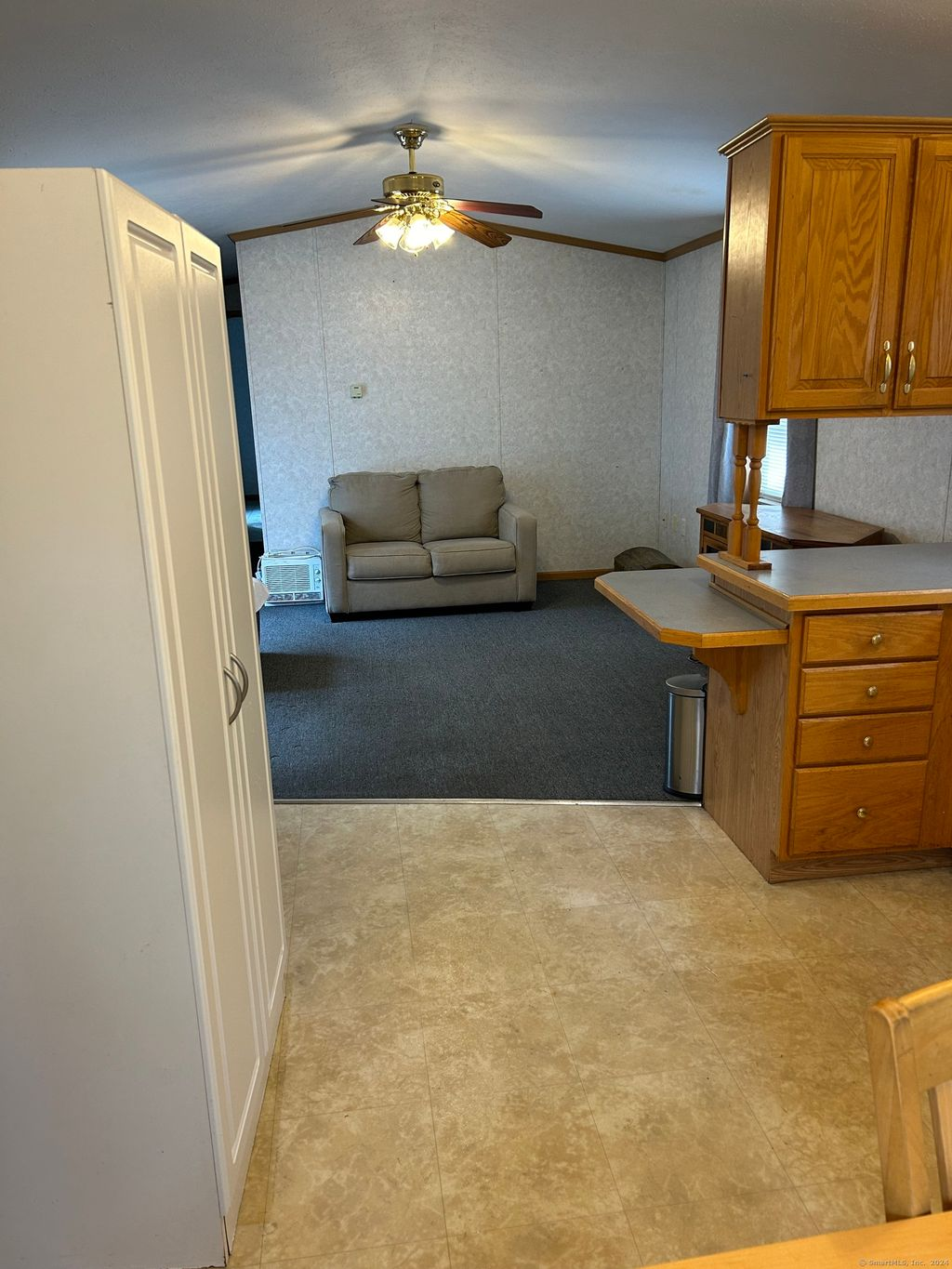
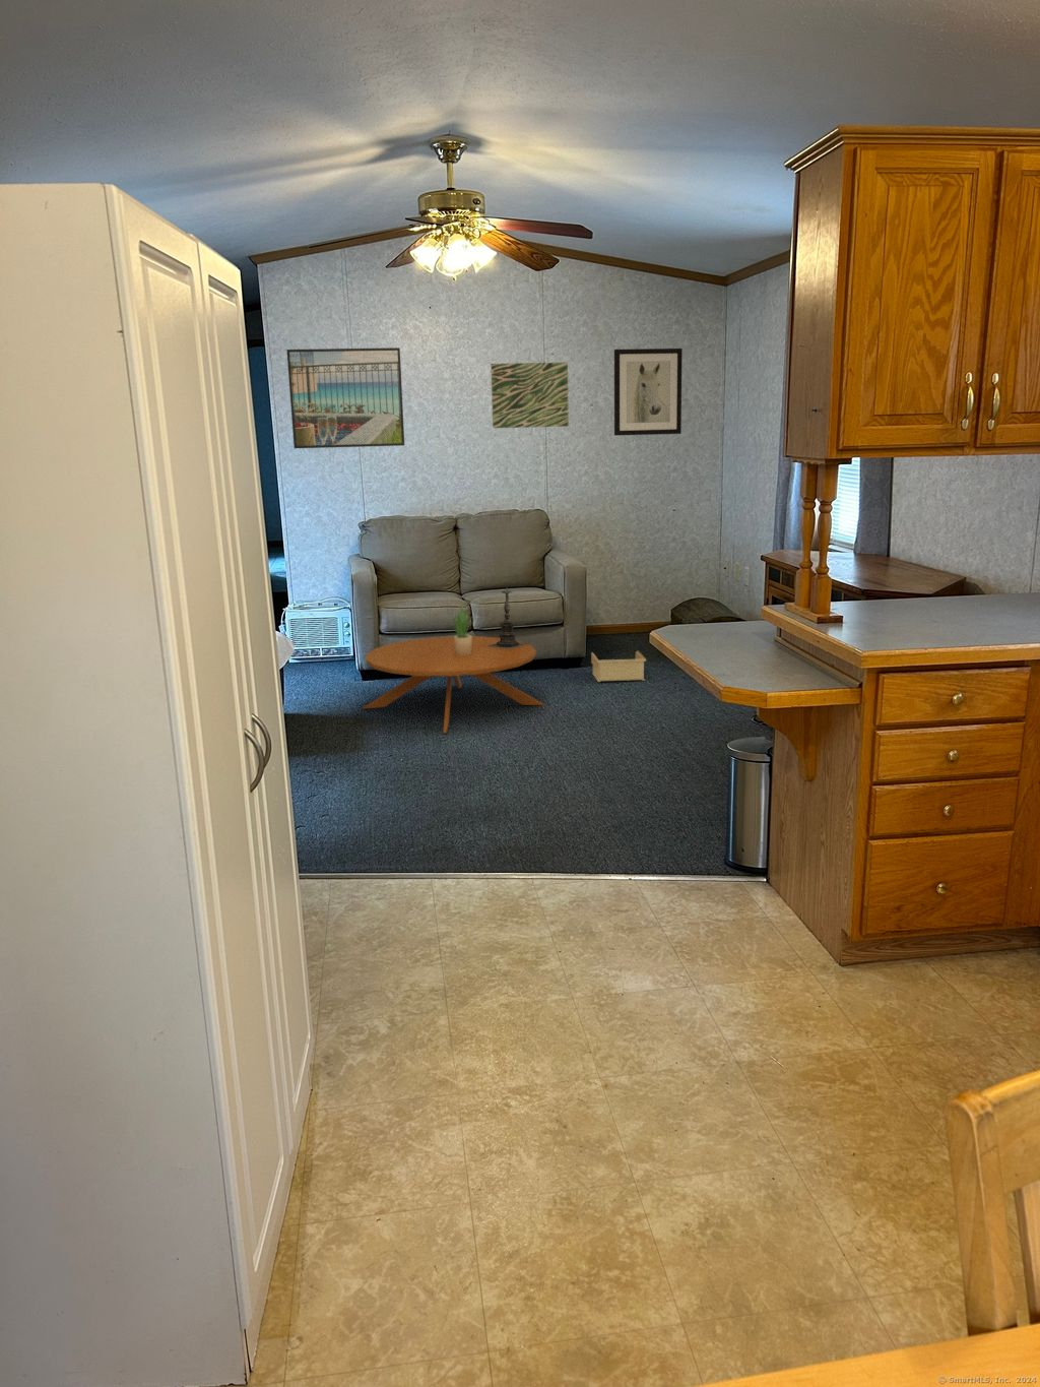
+ potted plant (460, 628)
+ candle holder (507, 613)
+ wall art (529, 396)
+ coffee table (451, 680)
+ storage bin (617, 666)
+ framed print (346, 398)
+ wall art (648, 392)
